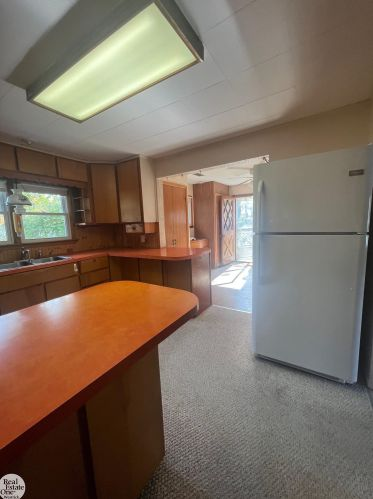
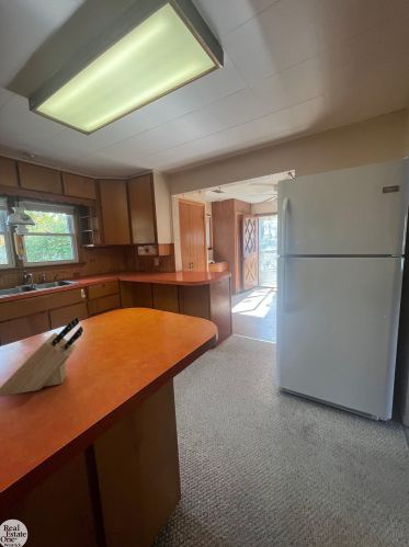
+ knife block (42, 353)
